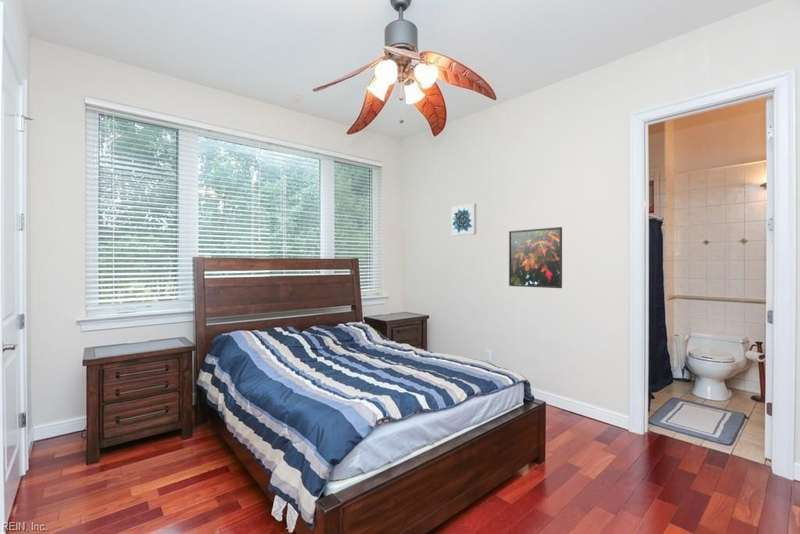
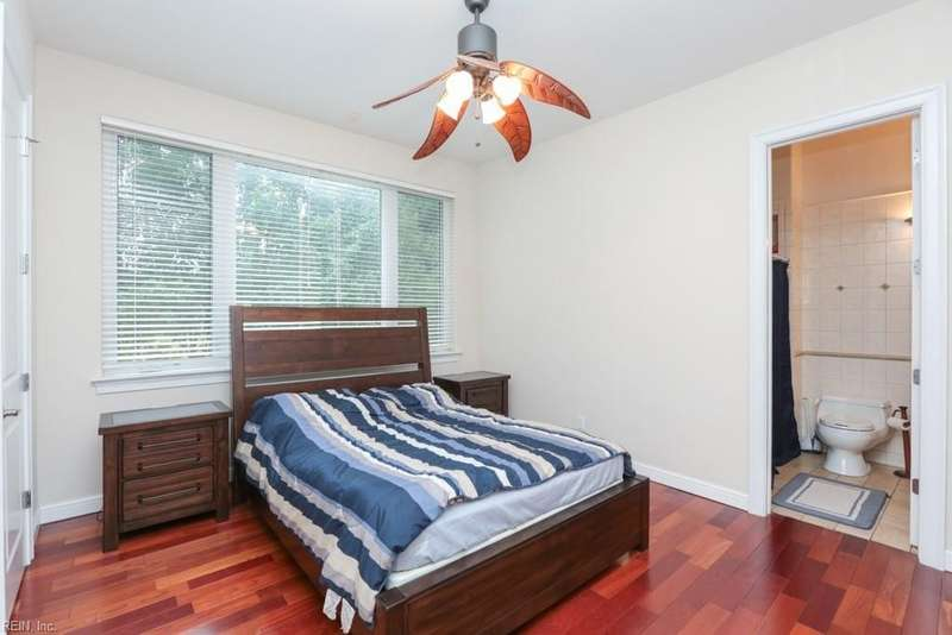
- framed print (534, 258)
- wall art (463, 220)
